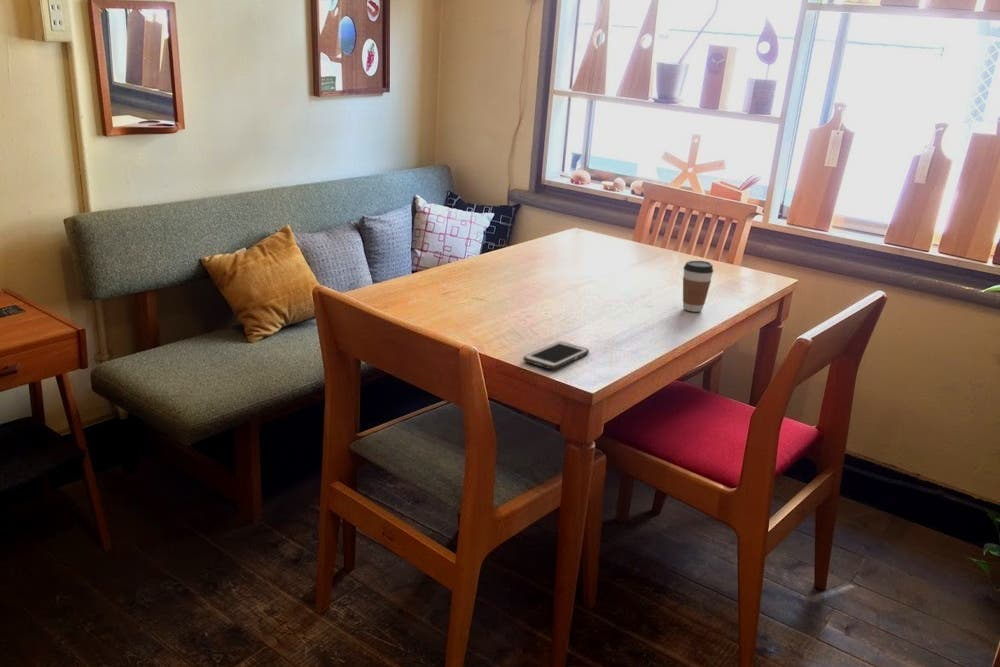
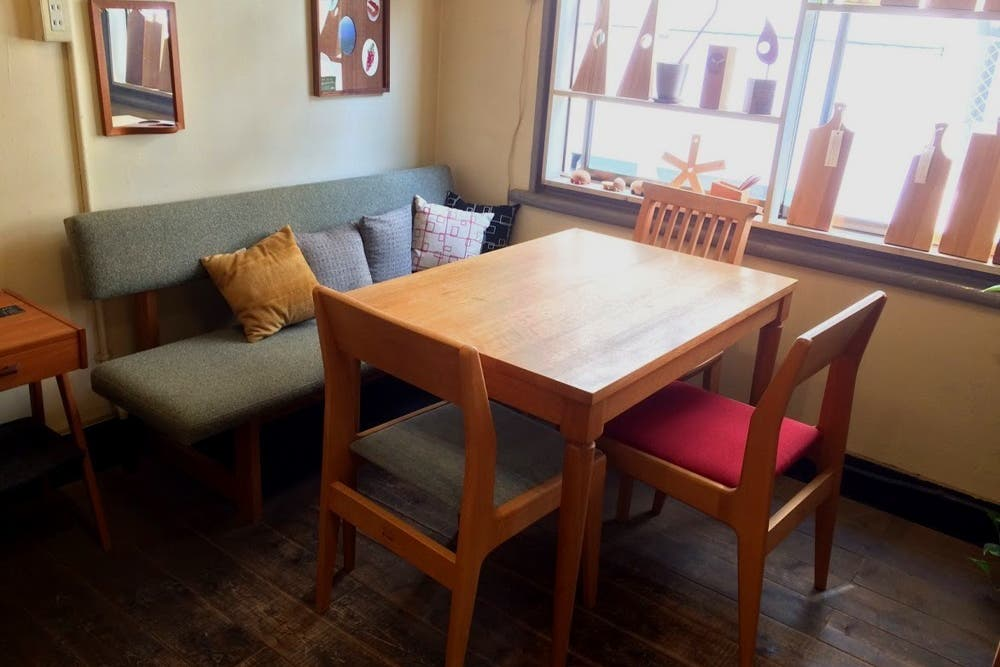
- coffee cup (695, 286)
- cell phone (556, 355)
